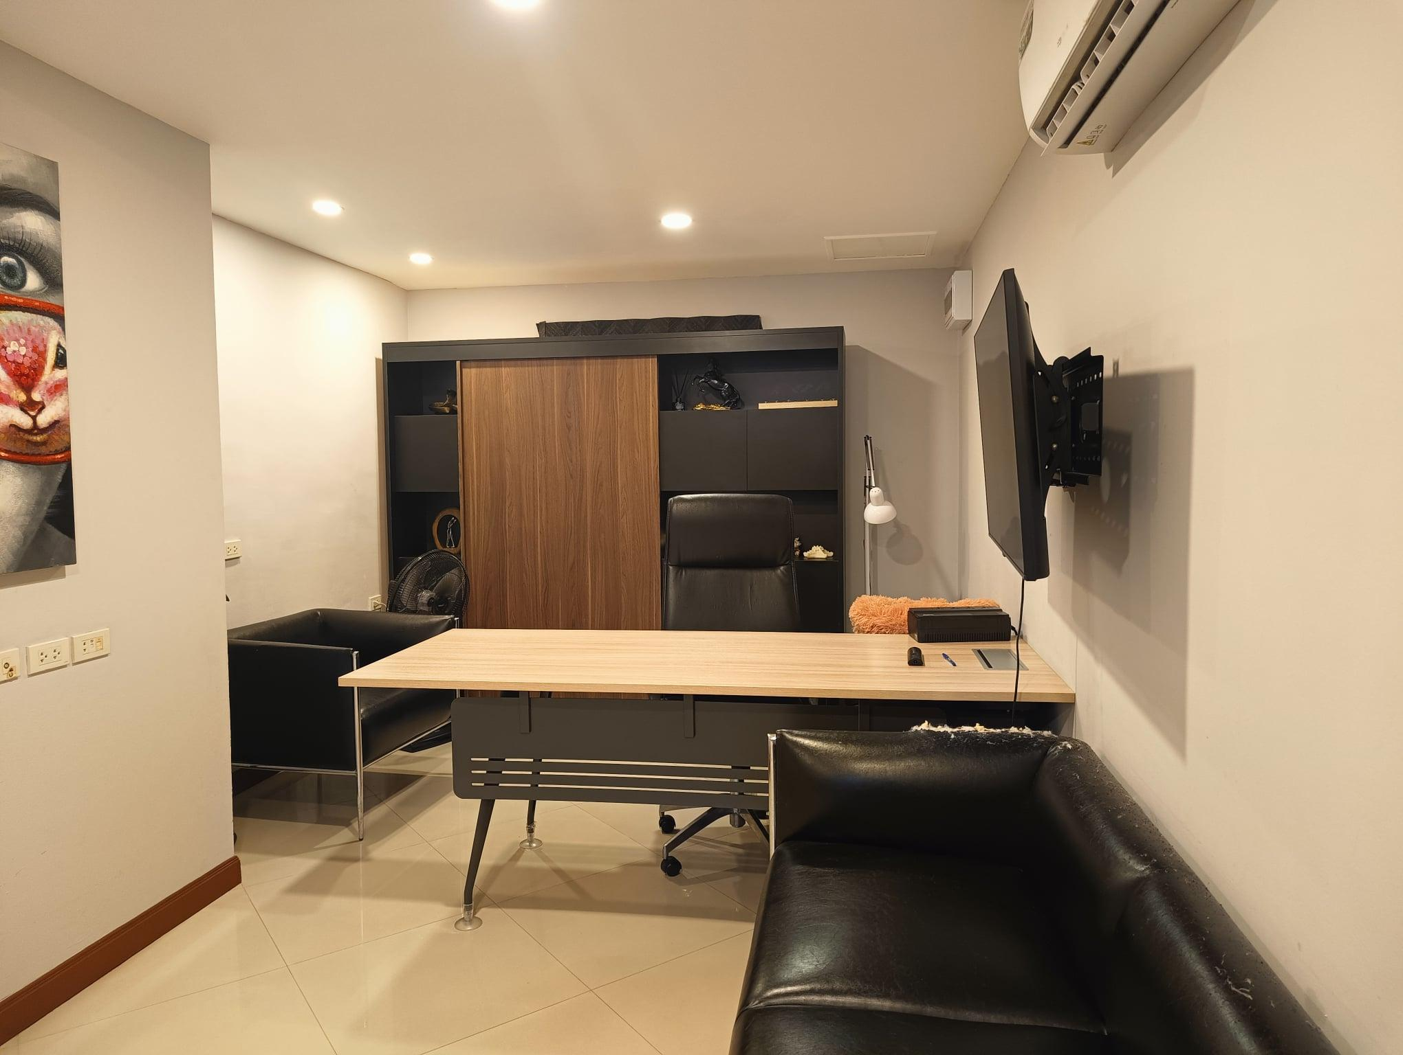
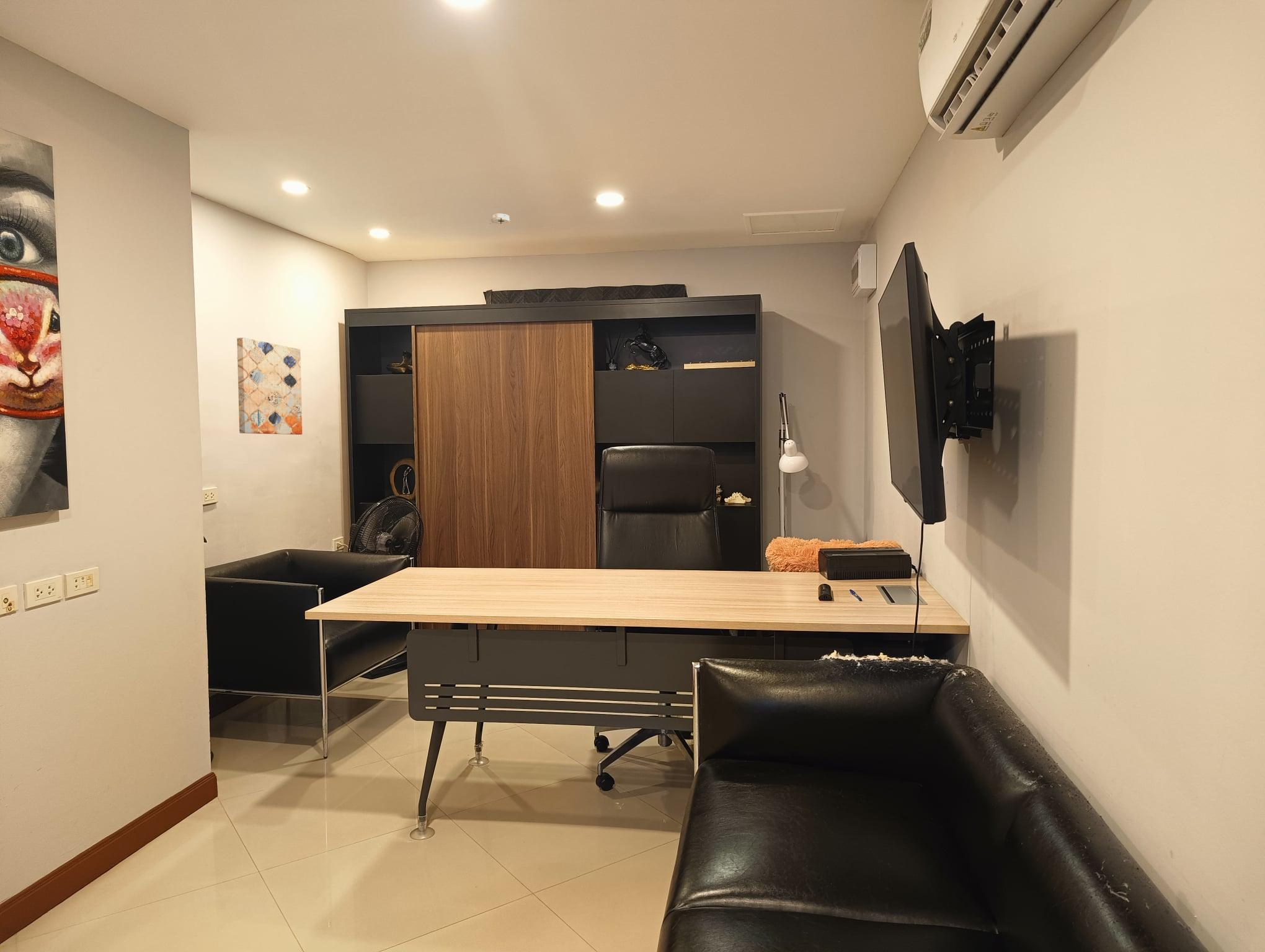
+ smoke detector (500, 219)
+ wall art (271, 389)
